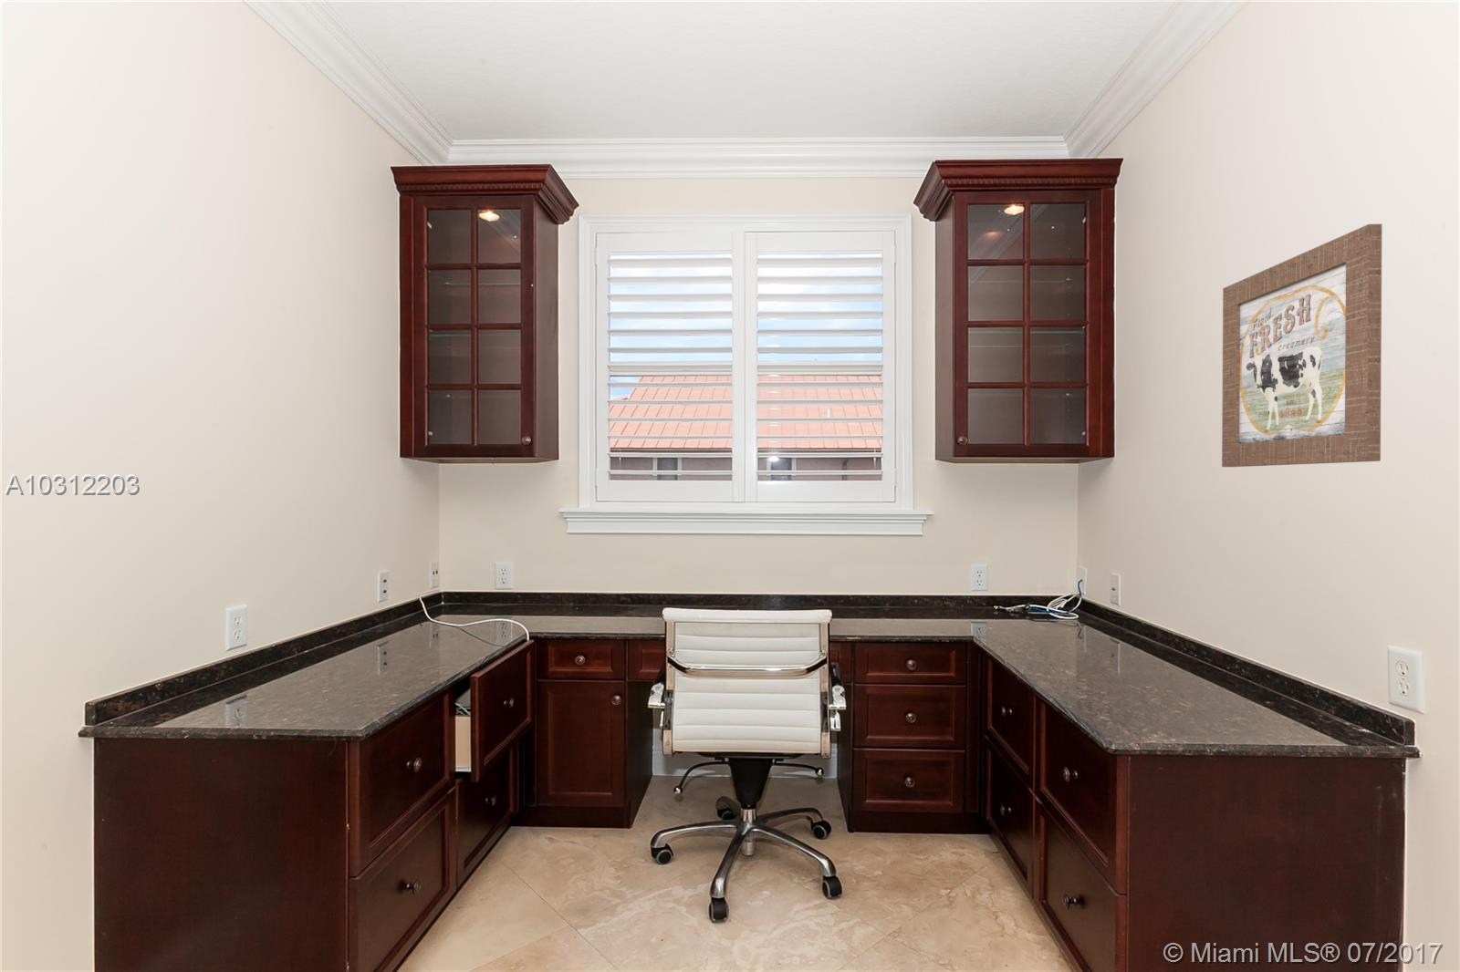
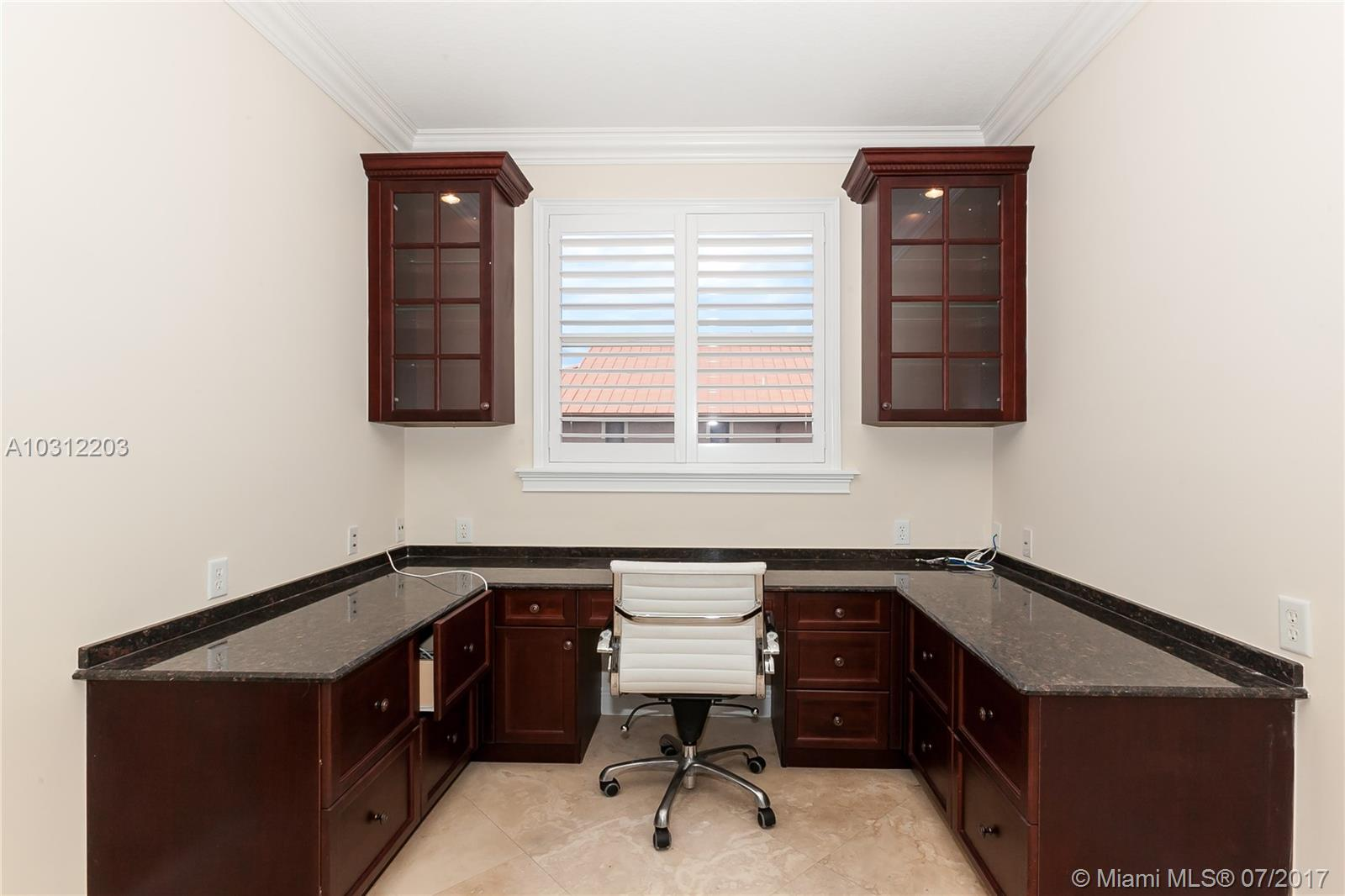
- wall art (1291, 362)
